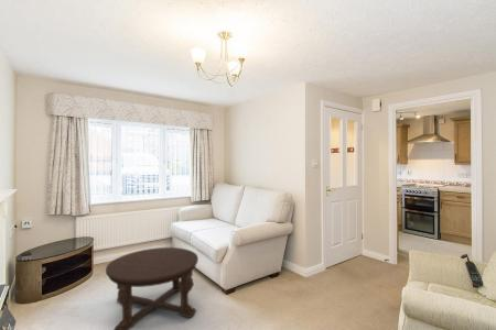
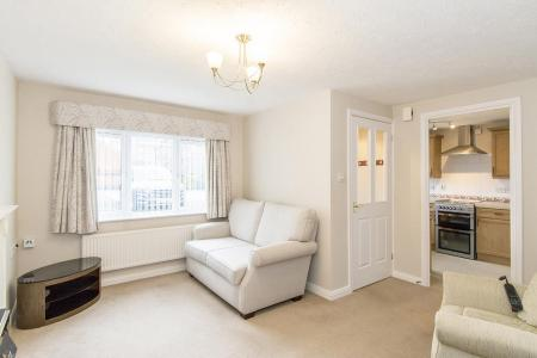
- coffee table (154, 284)
